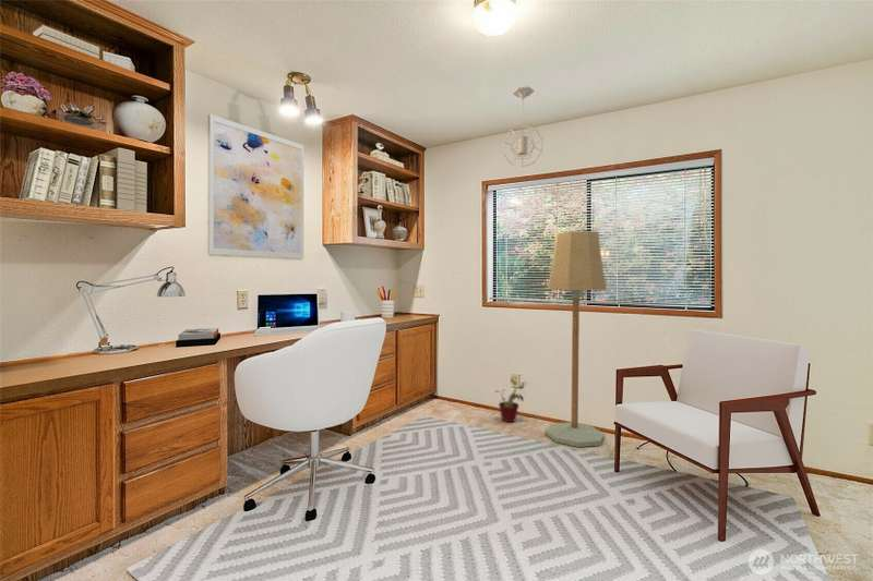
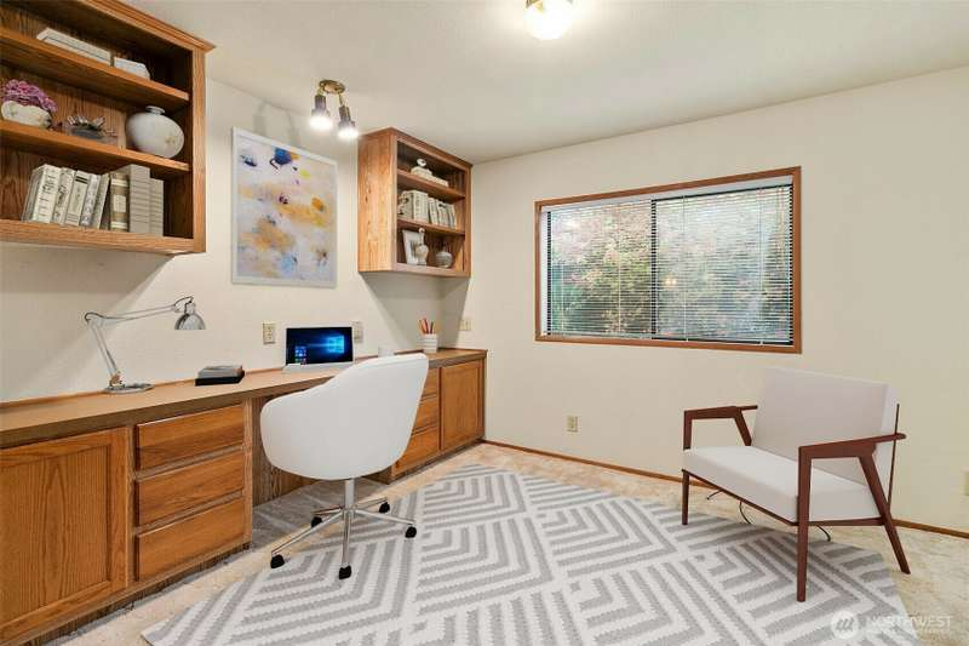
- pendant light (523, 129)
- floor lamp (575, 335)
- potted plant (513, 397)
